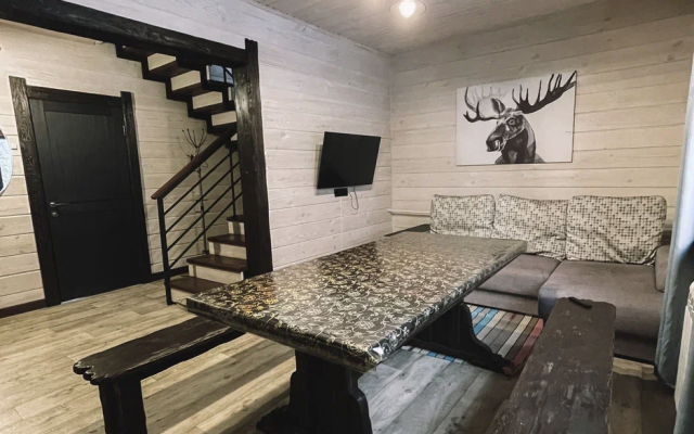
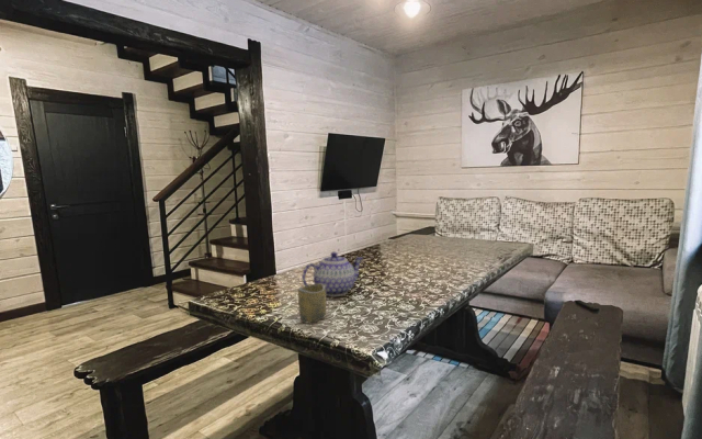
+ cup (312, 303)
+ teapot (333, 272)
